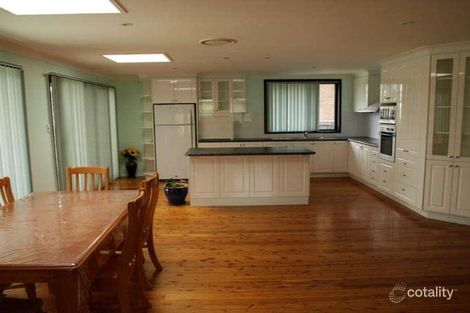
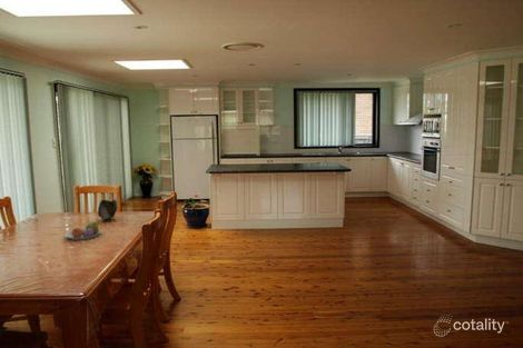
+ fruit bowl (85, 229)
+ decorative bowl (107, 209)
